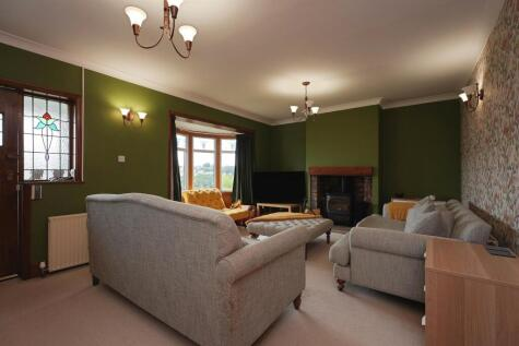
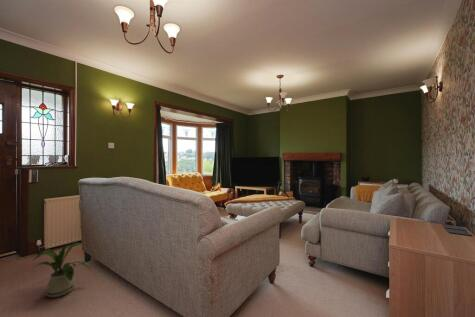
+ house plant (60, 264)
